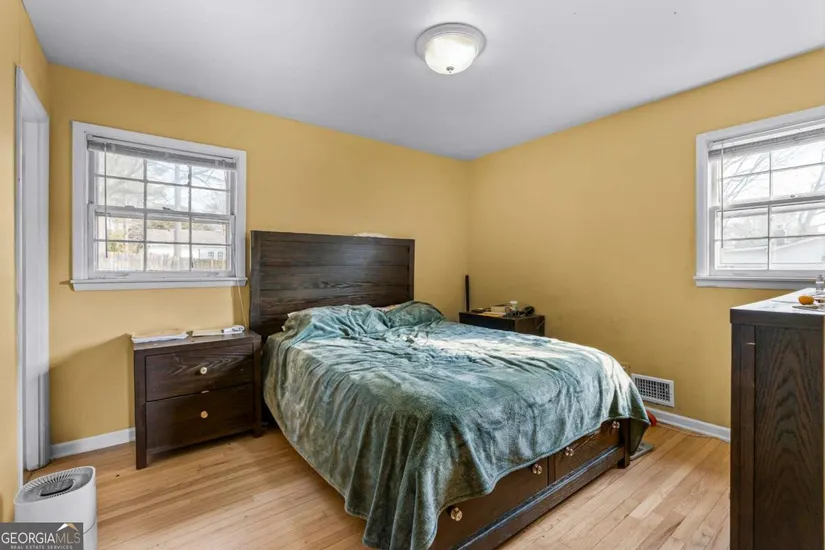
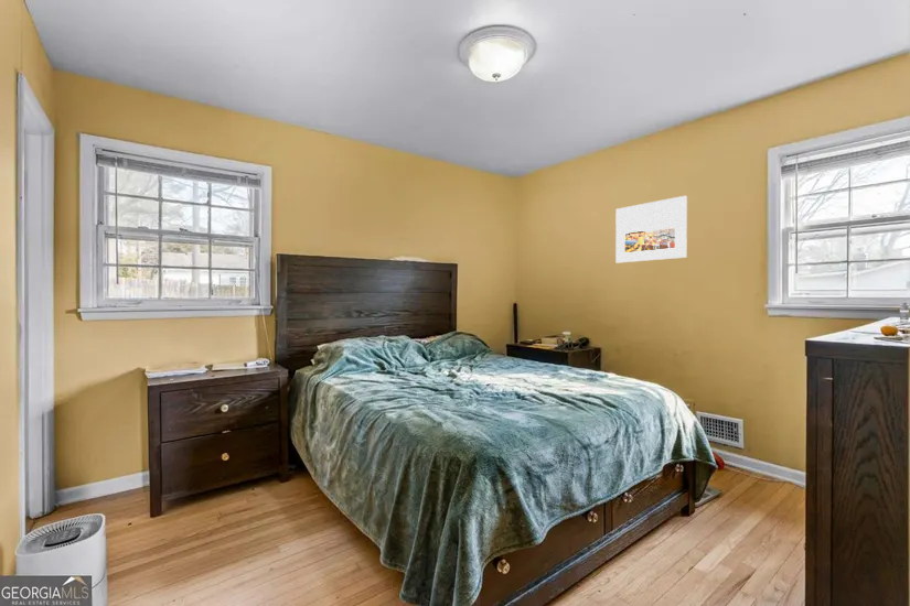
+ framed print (649, 231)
